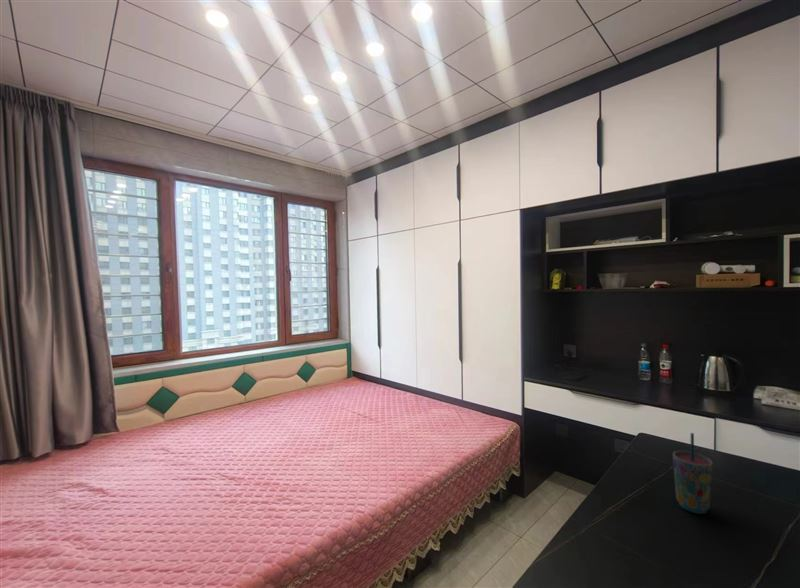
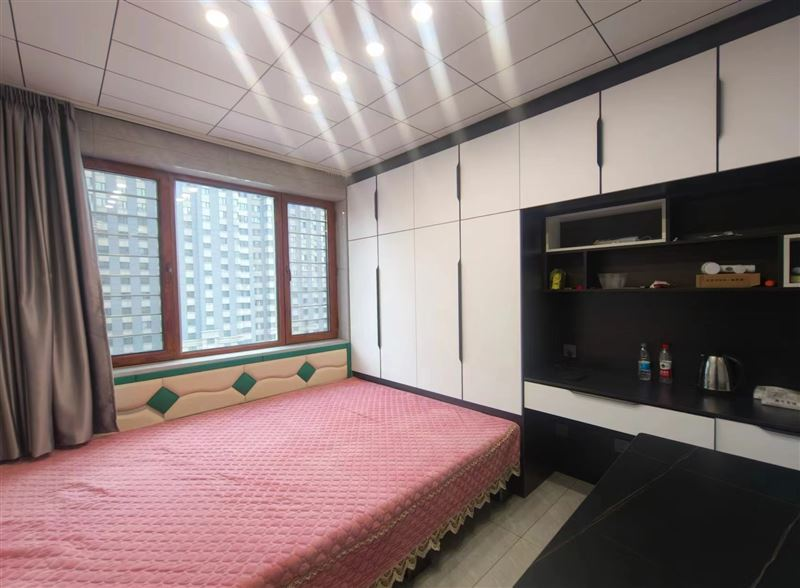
- cup (692, 470)
